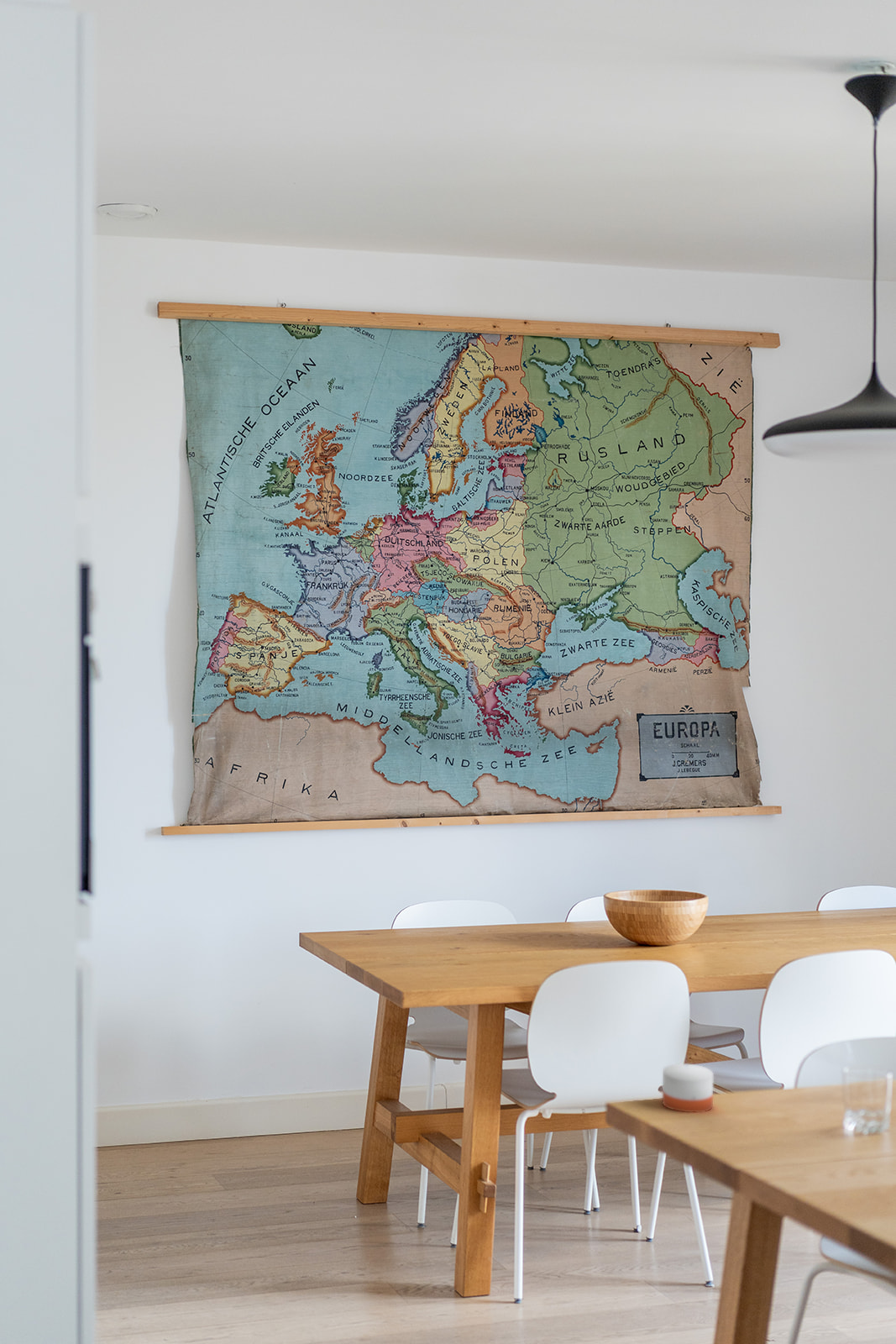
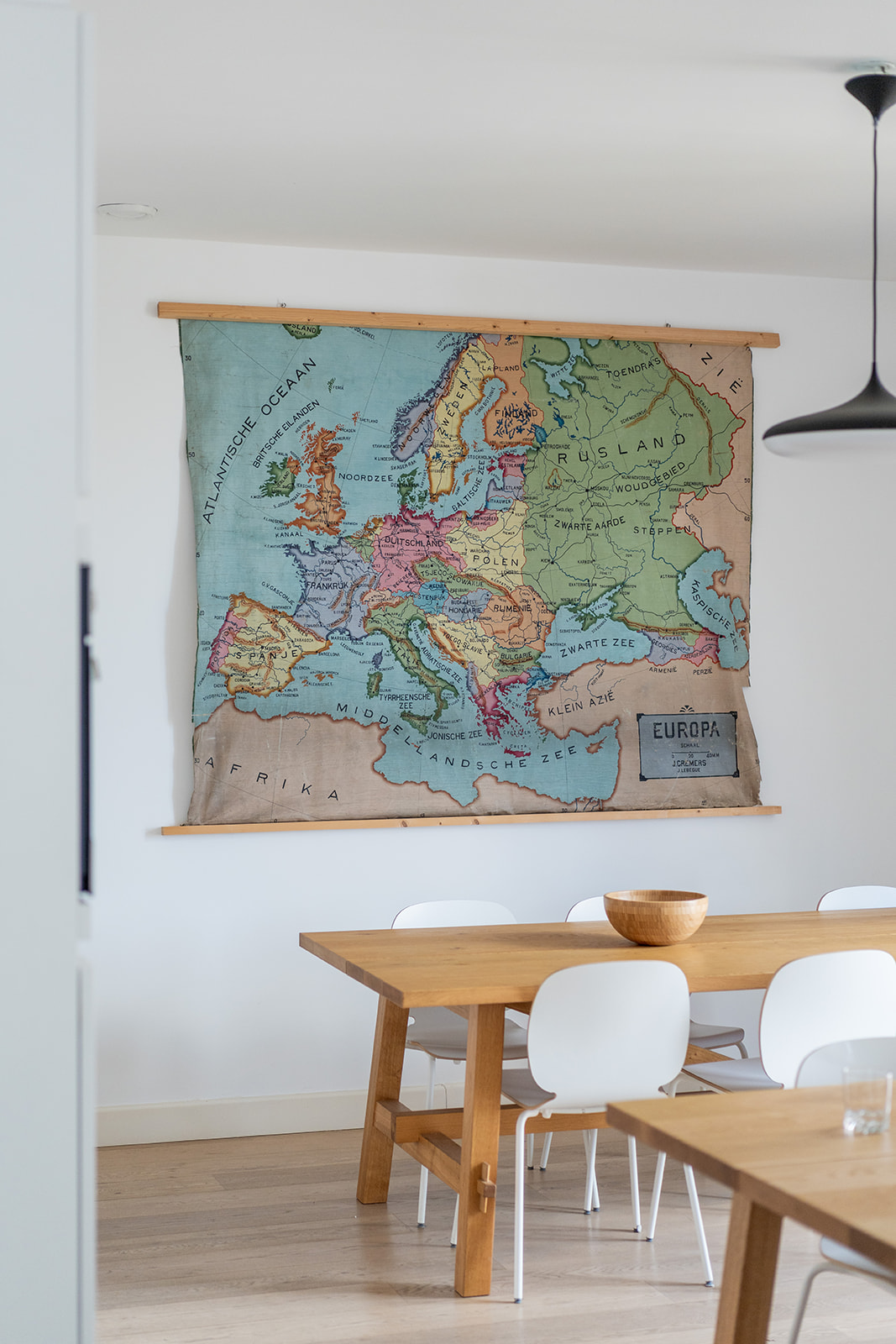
- candle (688, 1070)
